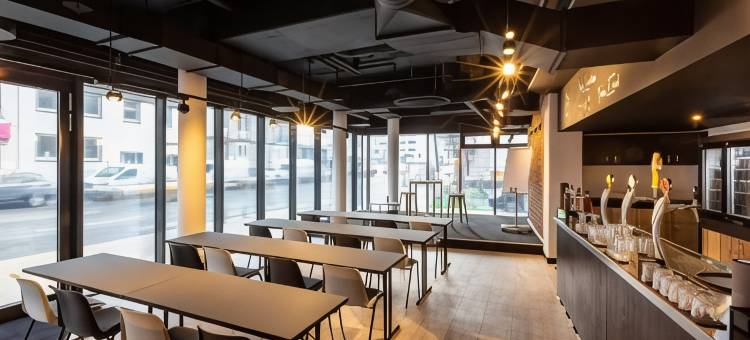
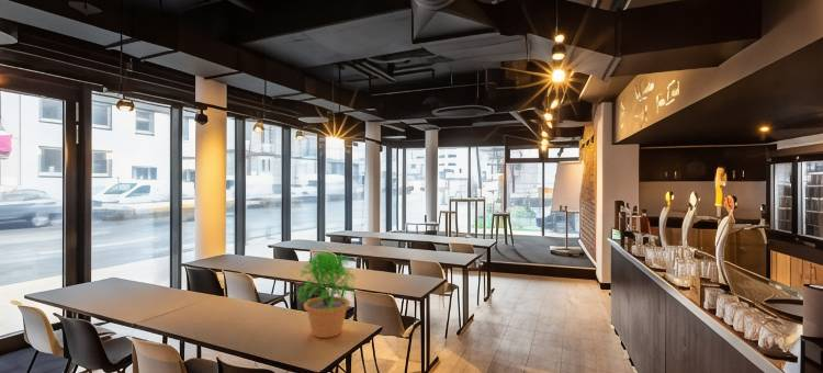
+ potted plant (326, 290)
